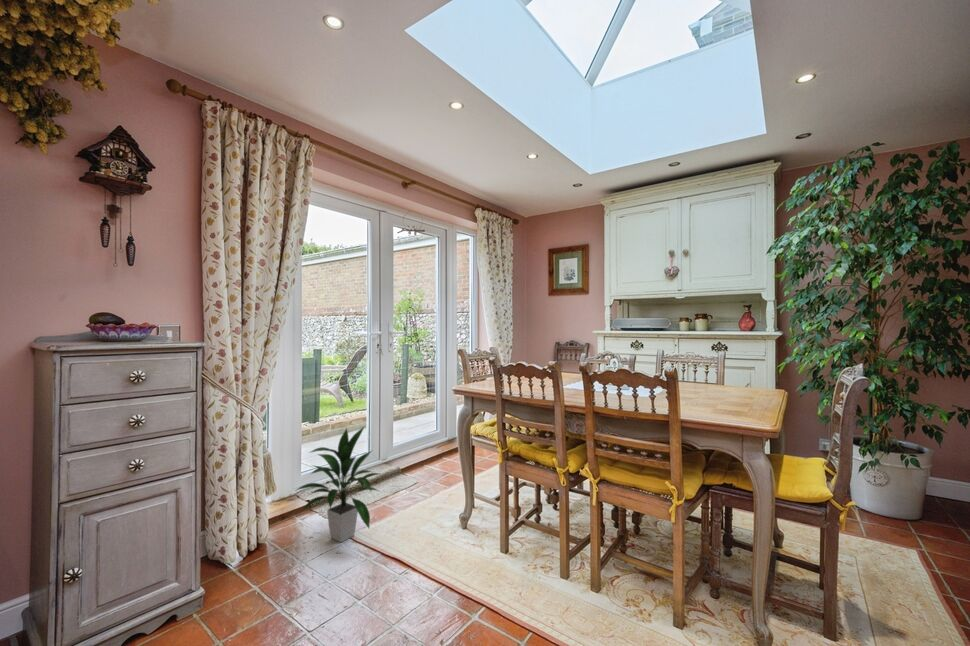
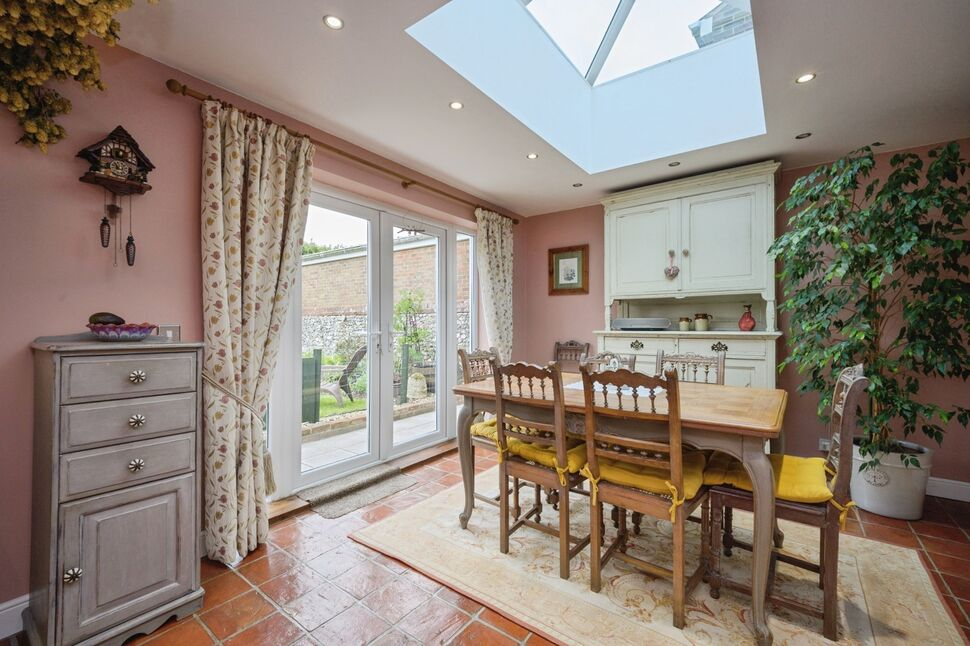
- indoor plant (343, 484)
